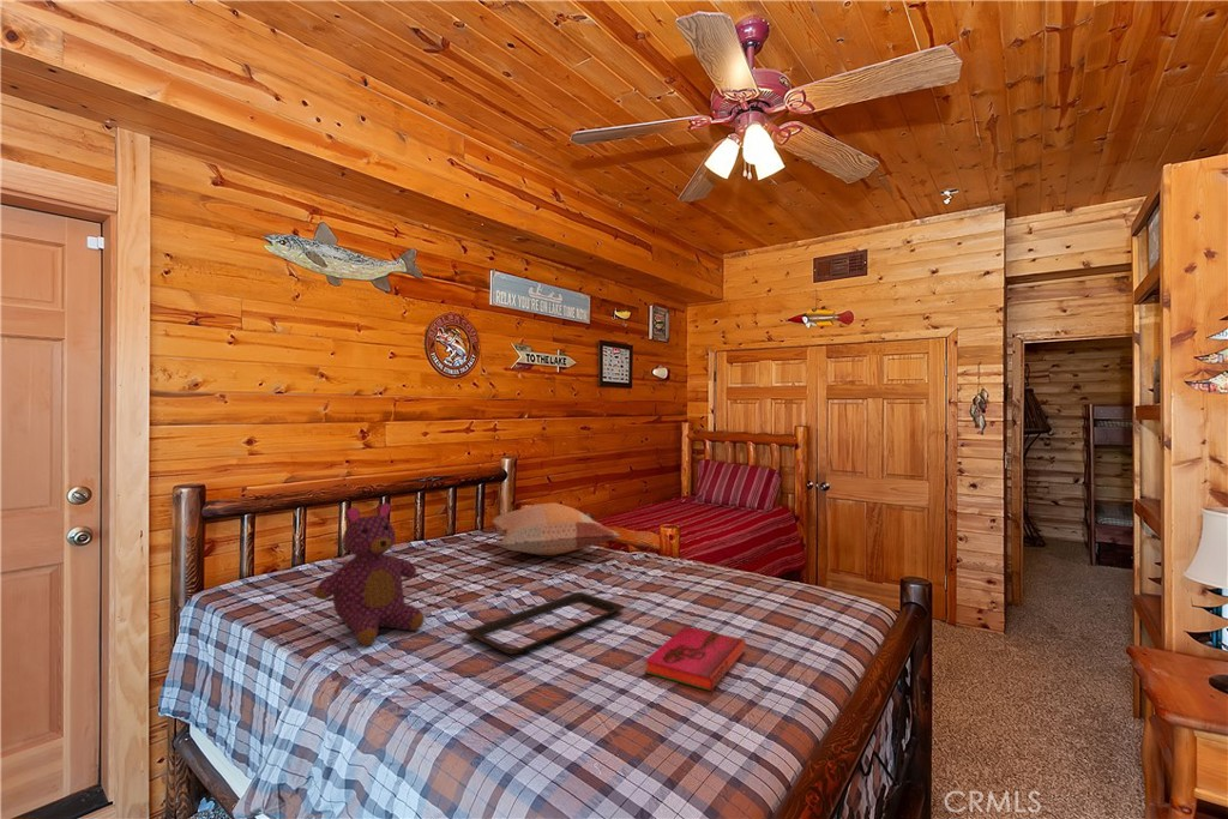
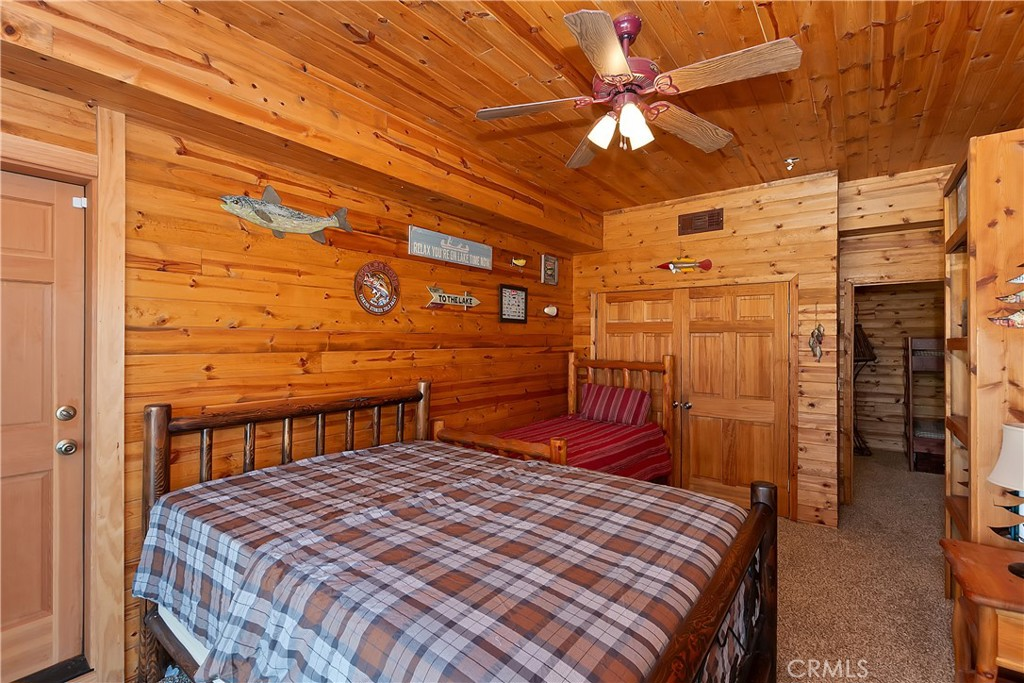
- decorative pillow (550, 528)
- serving tray (549, 625)
- hardback book (697, 655)
- teddy bear (377, 567)
